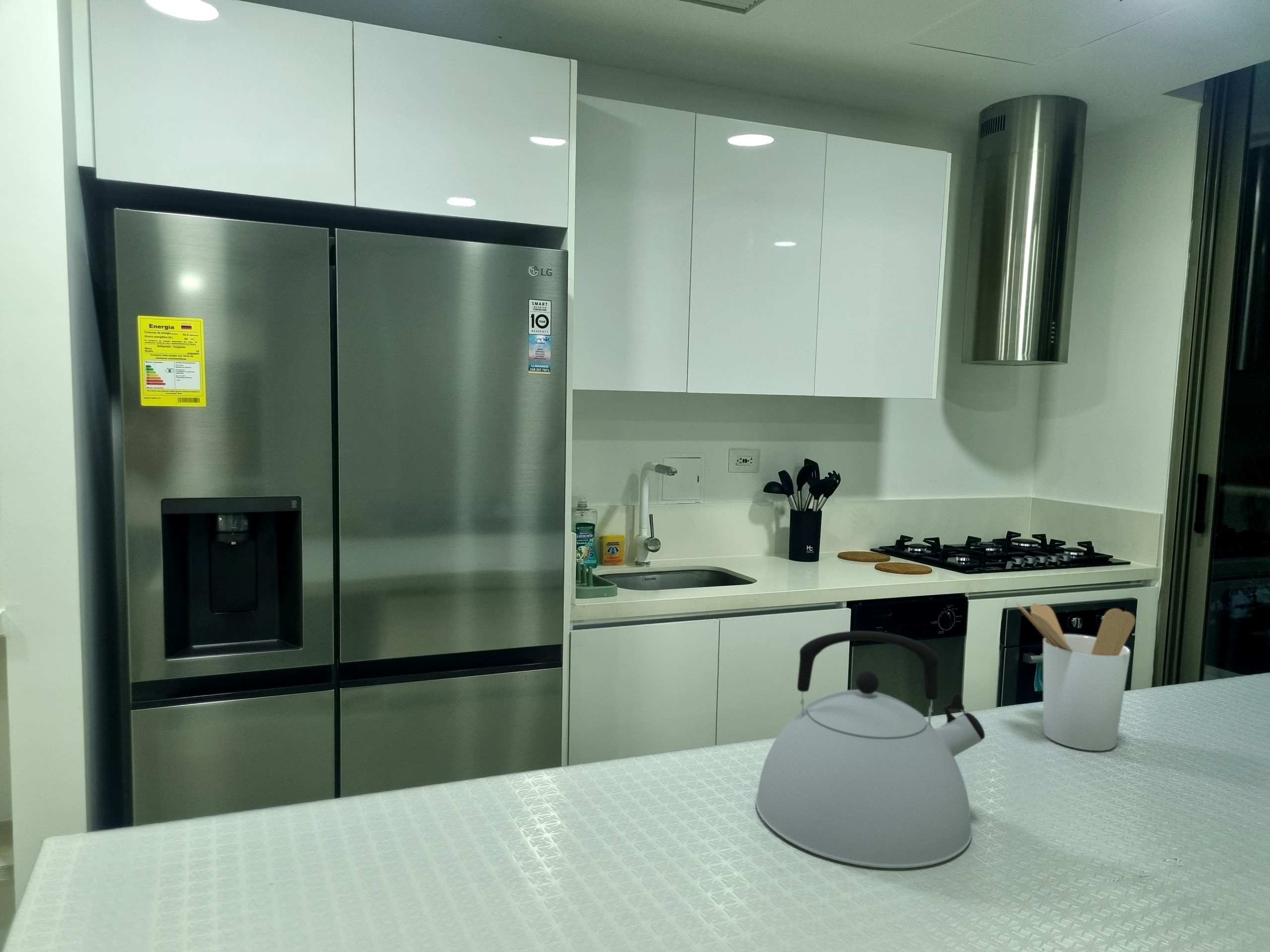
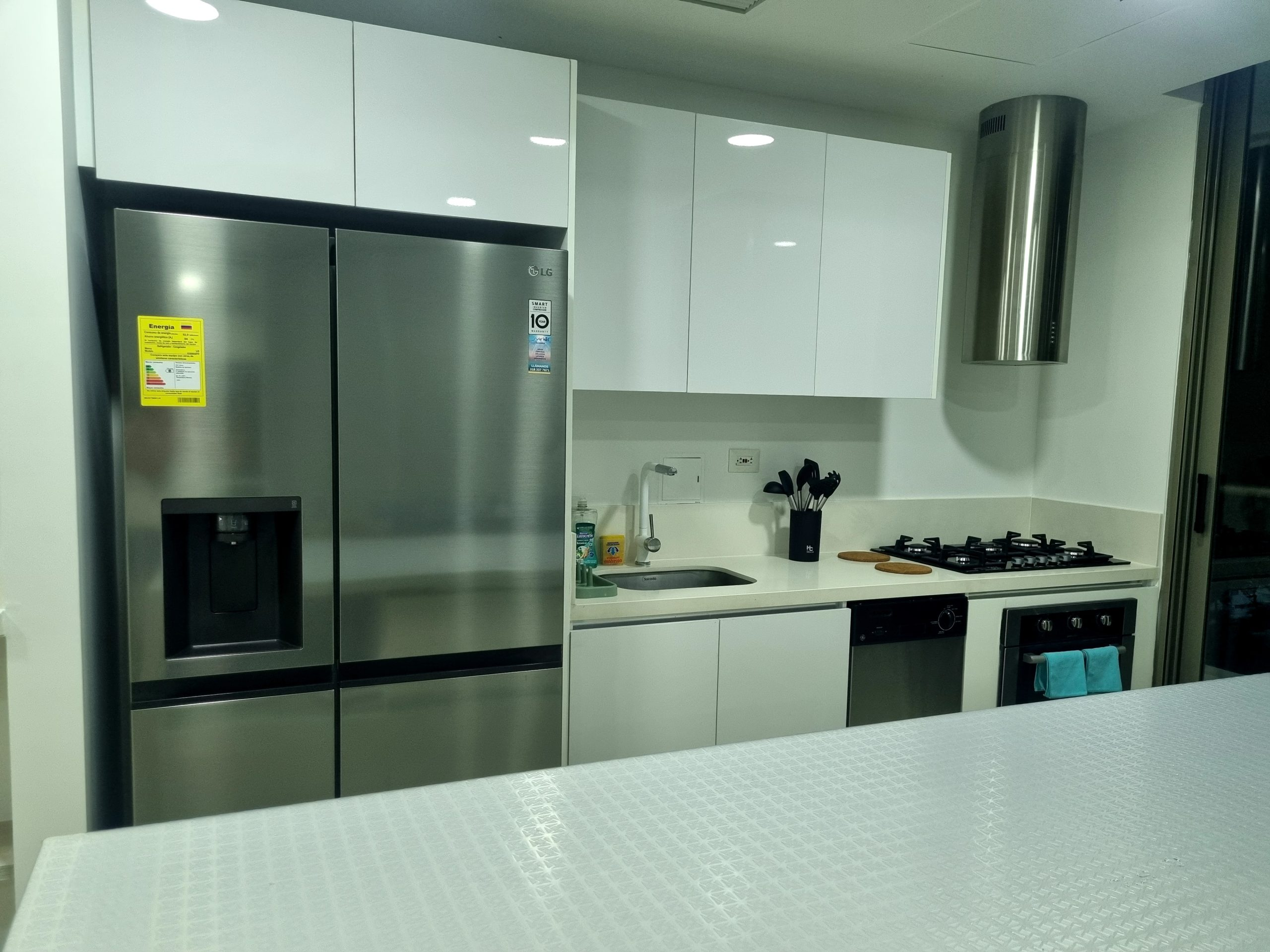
- utensil holder (1066, 669)
- kettle (870, 723)
